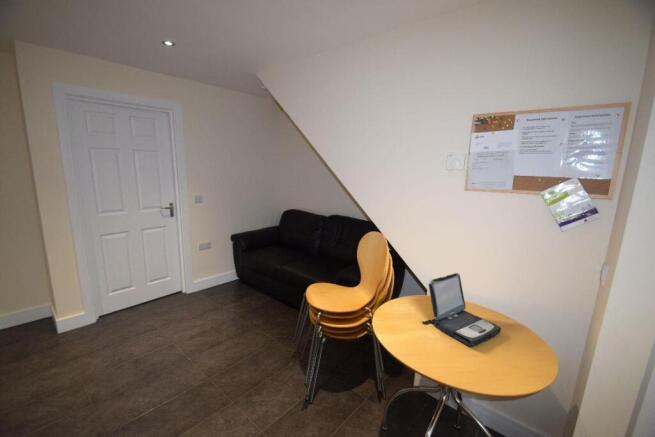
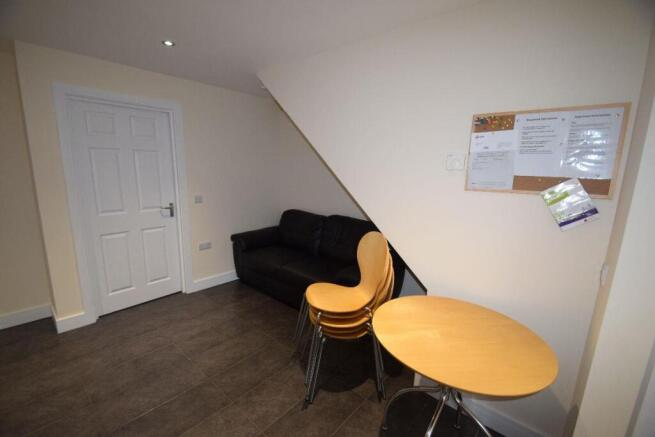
- laptop (461, 305)
